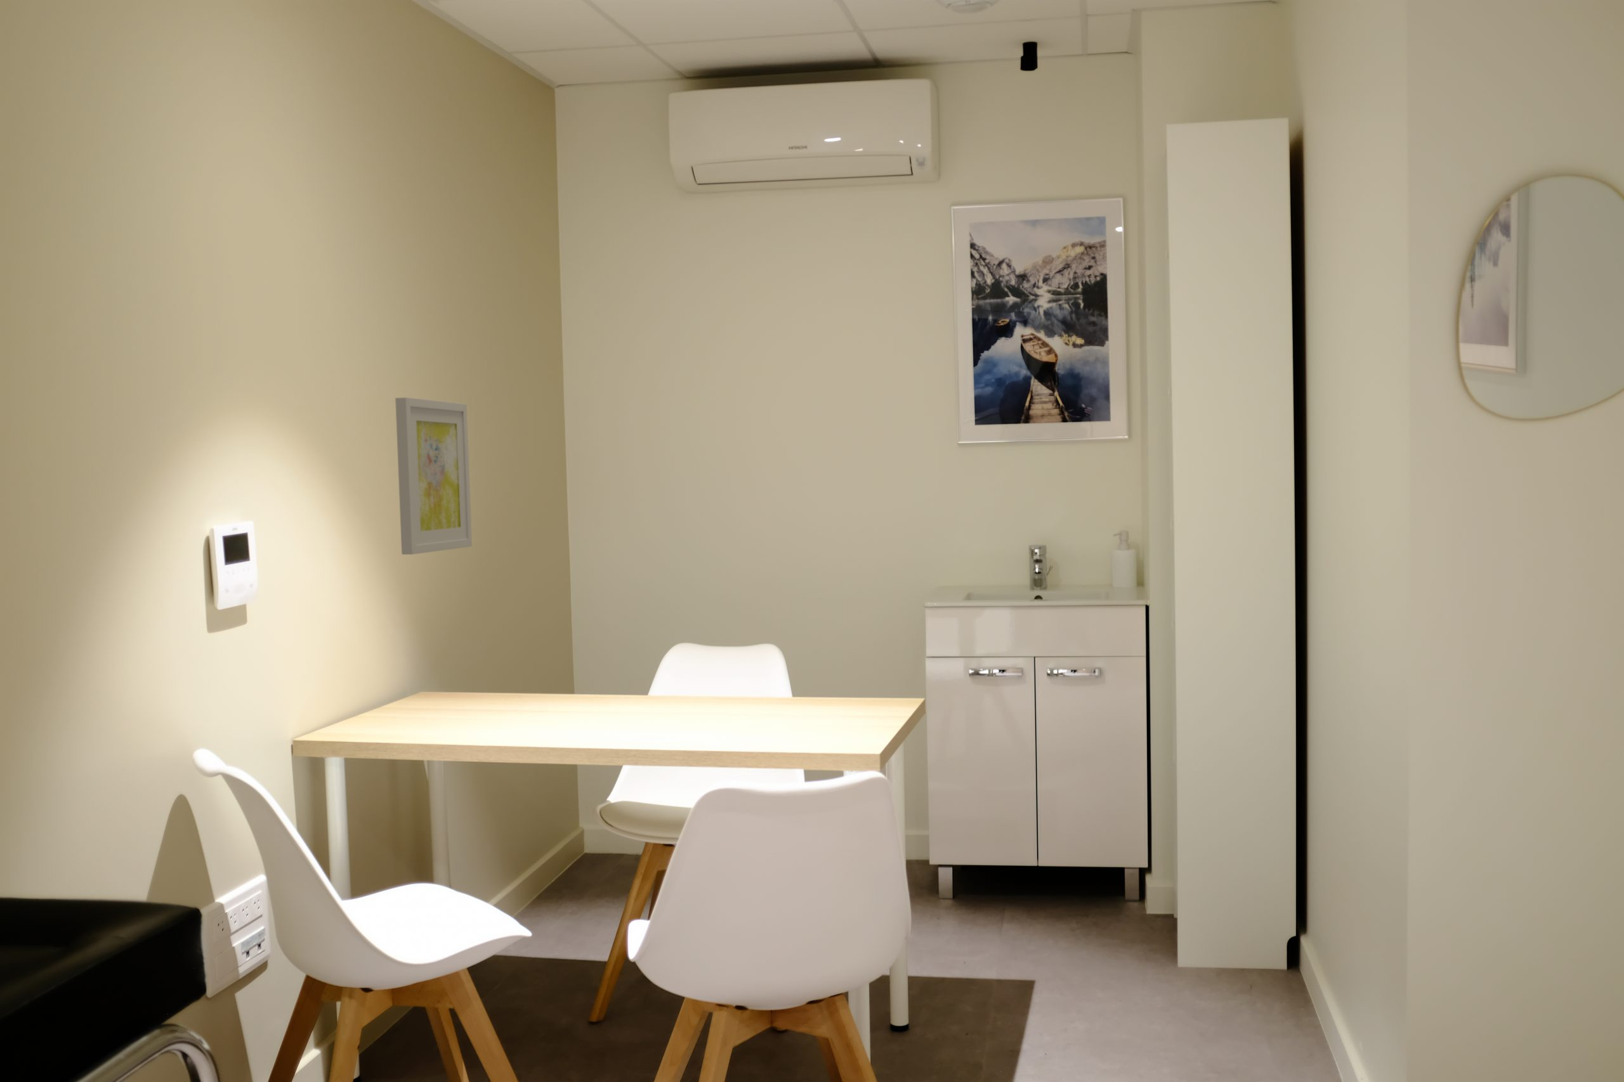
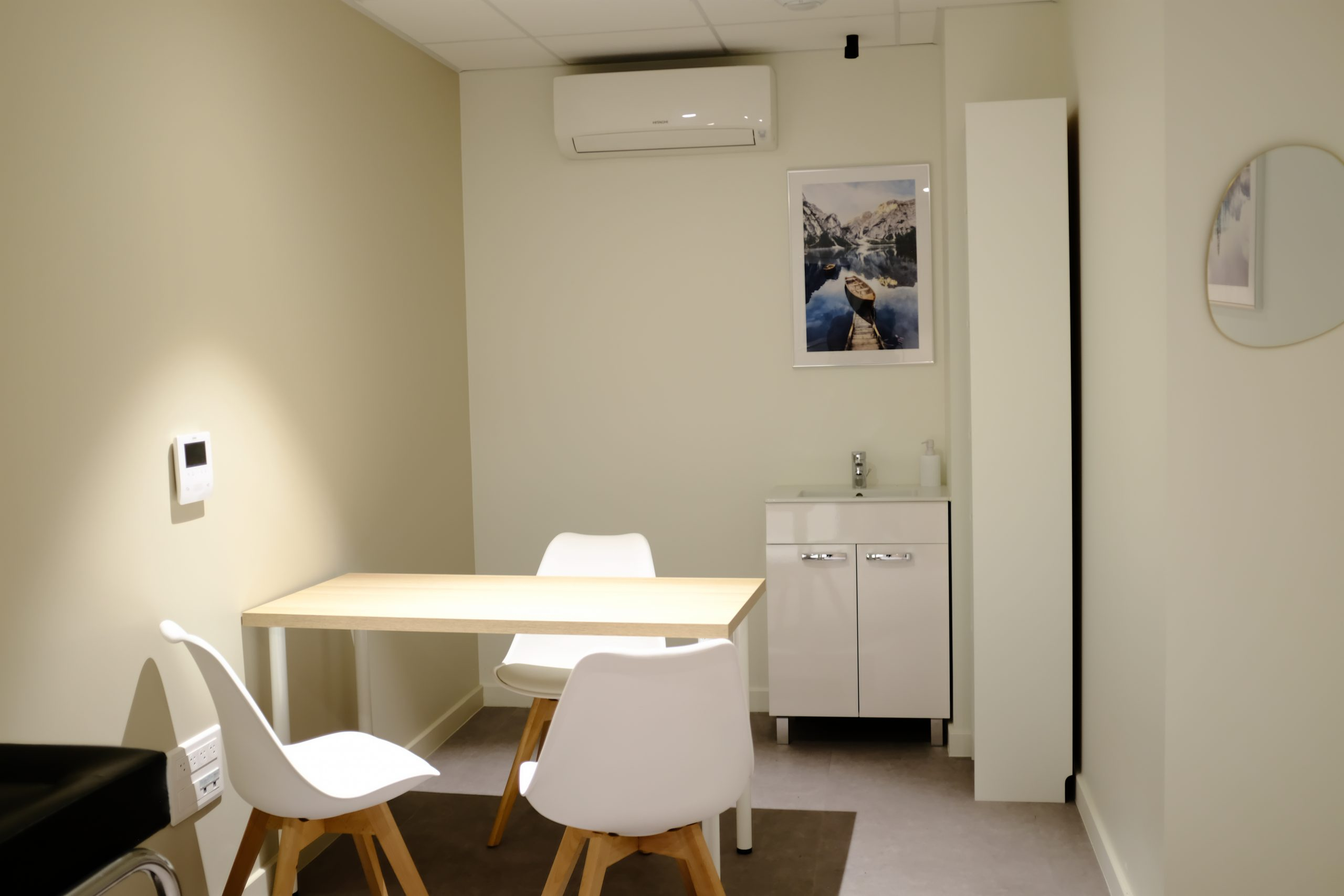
- wall art (435, 476)
